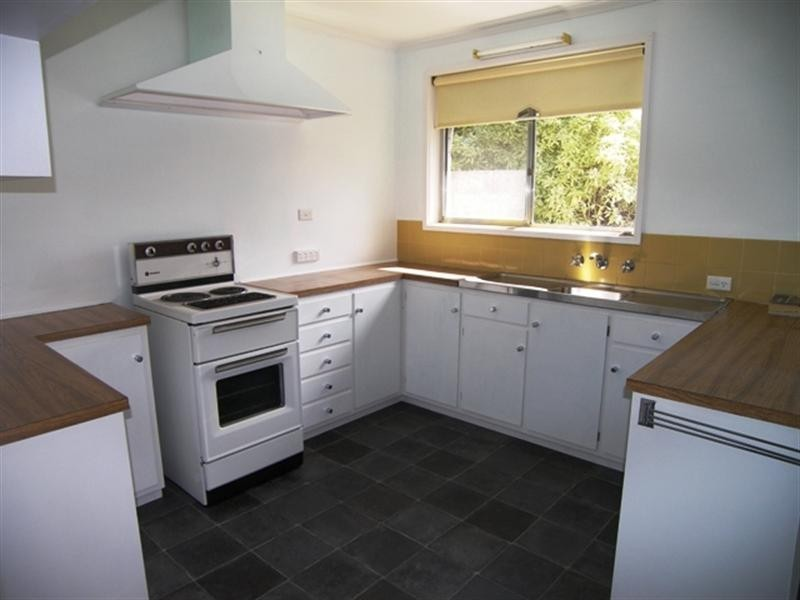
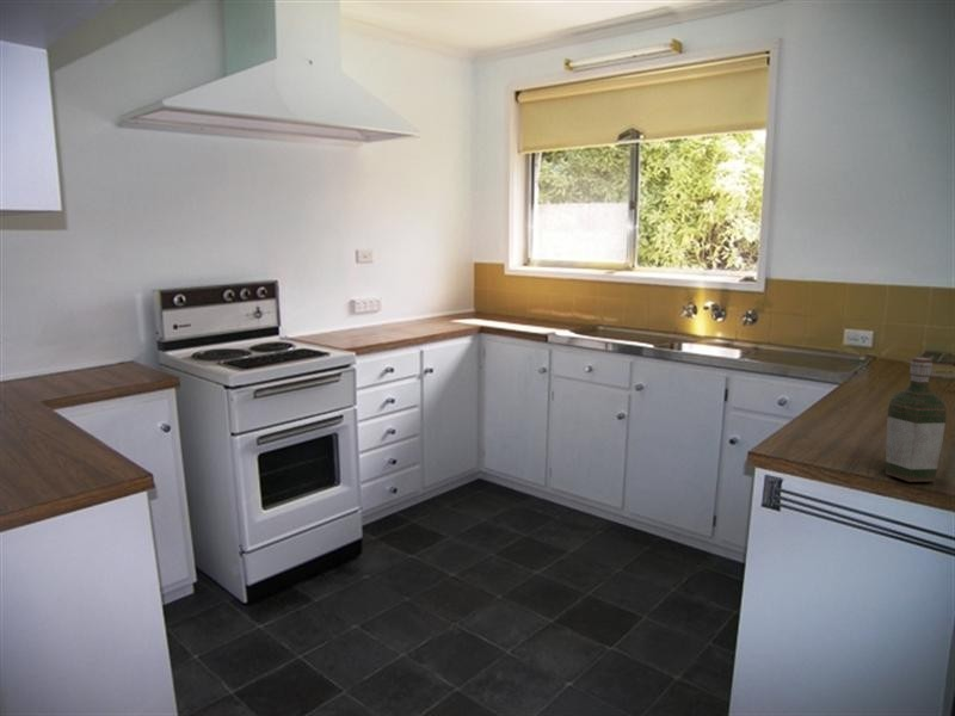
+ bottle (914, 418)
